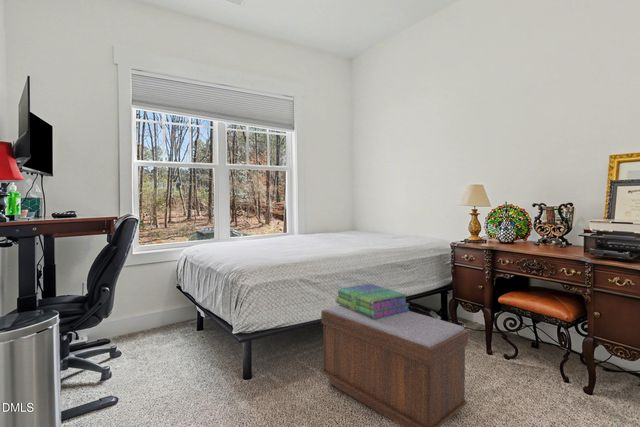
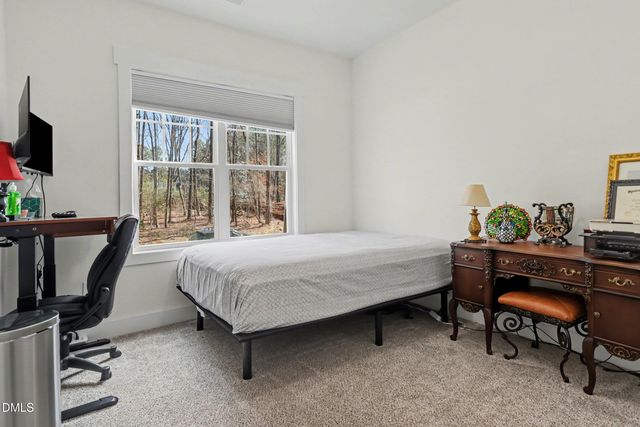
- bench (388, 355)
- stack of books (371, 298)
